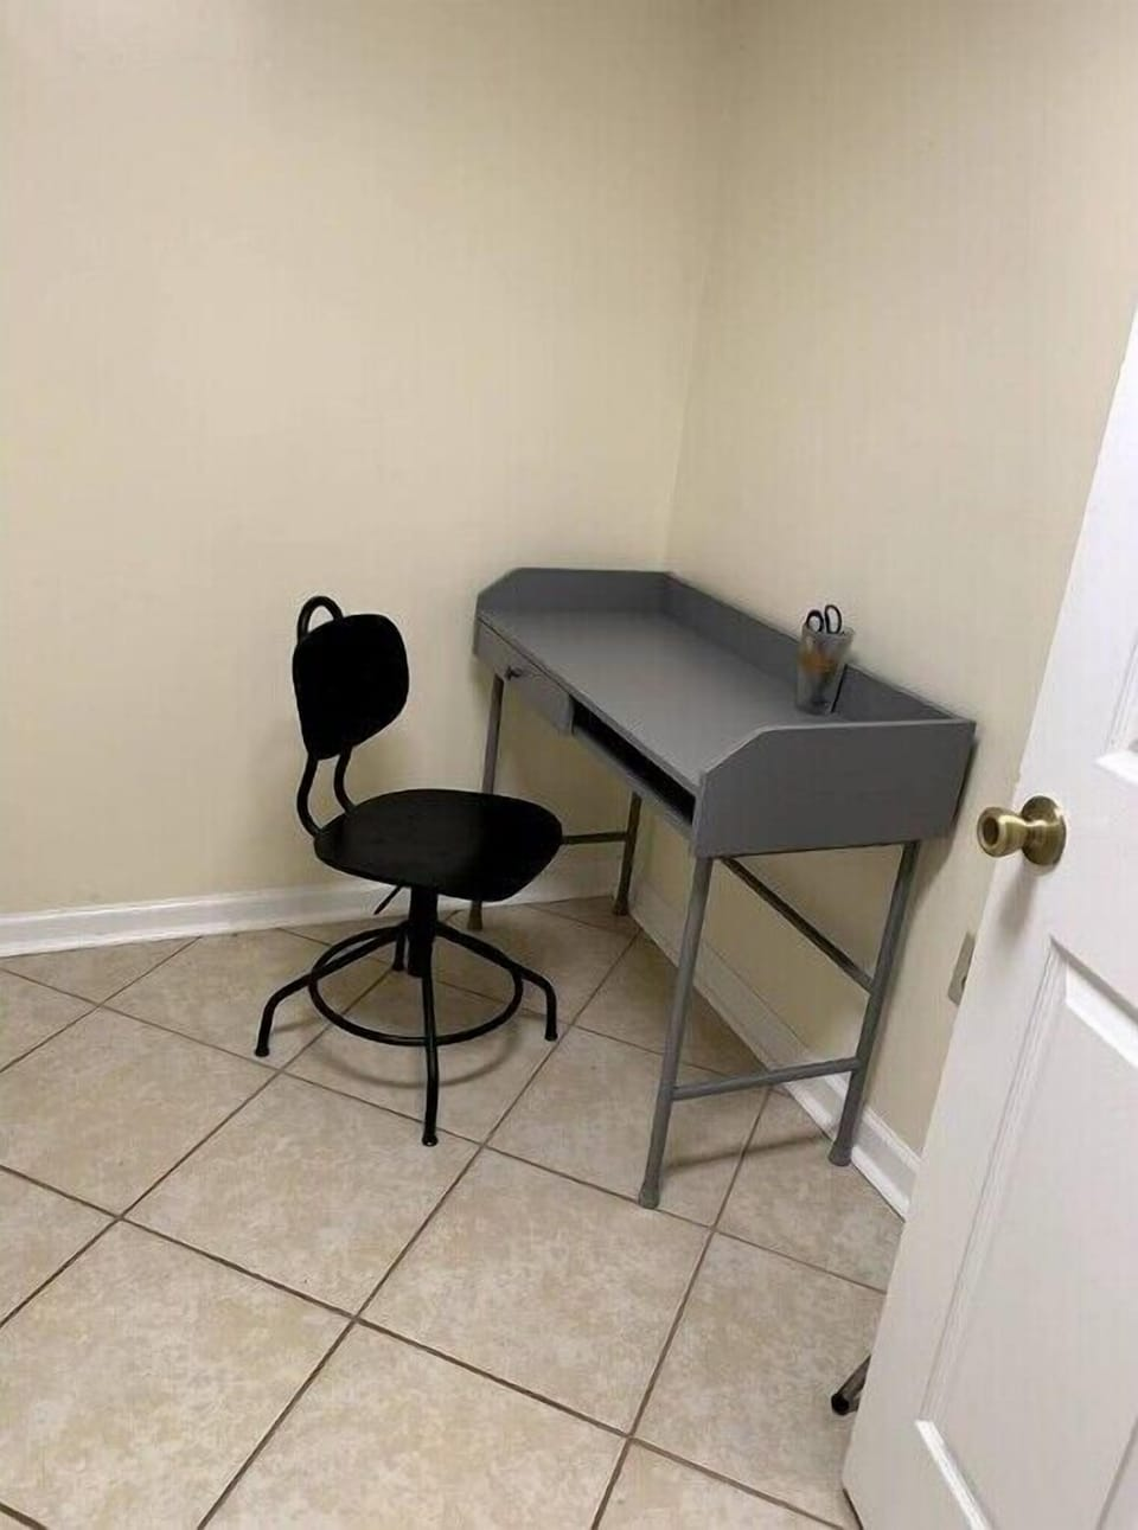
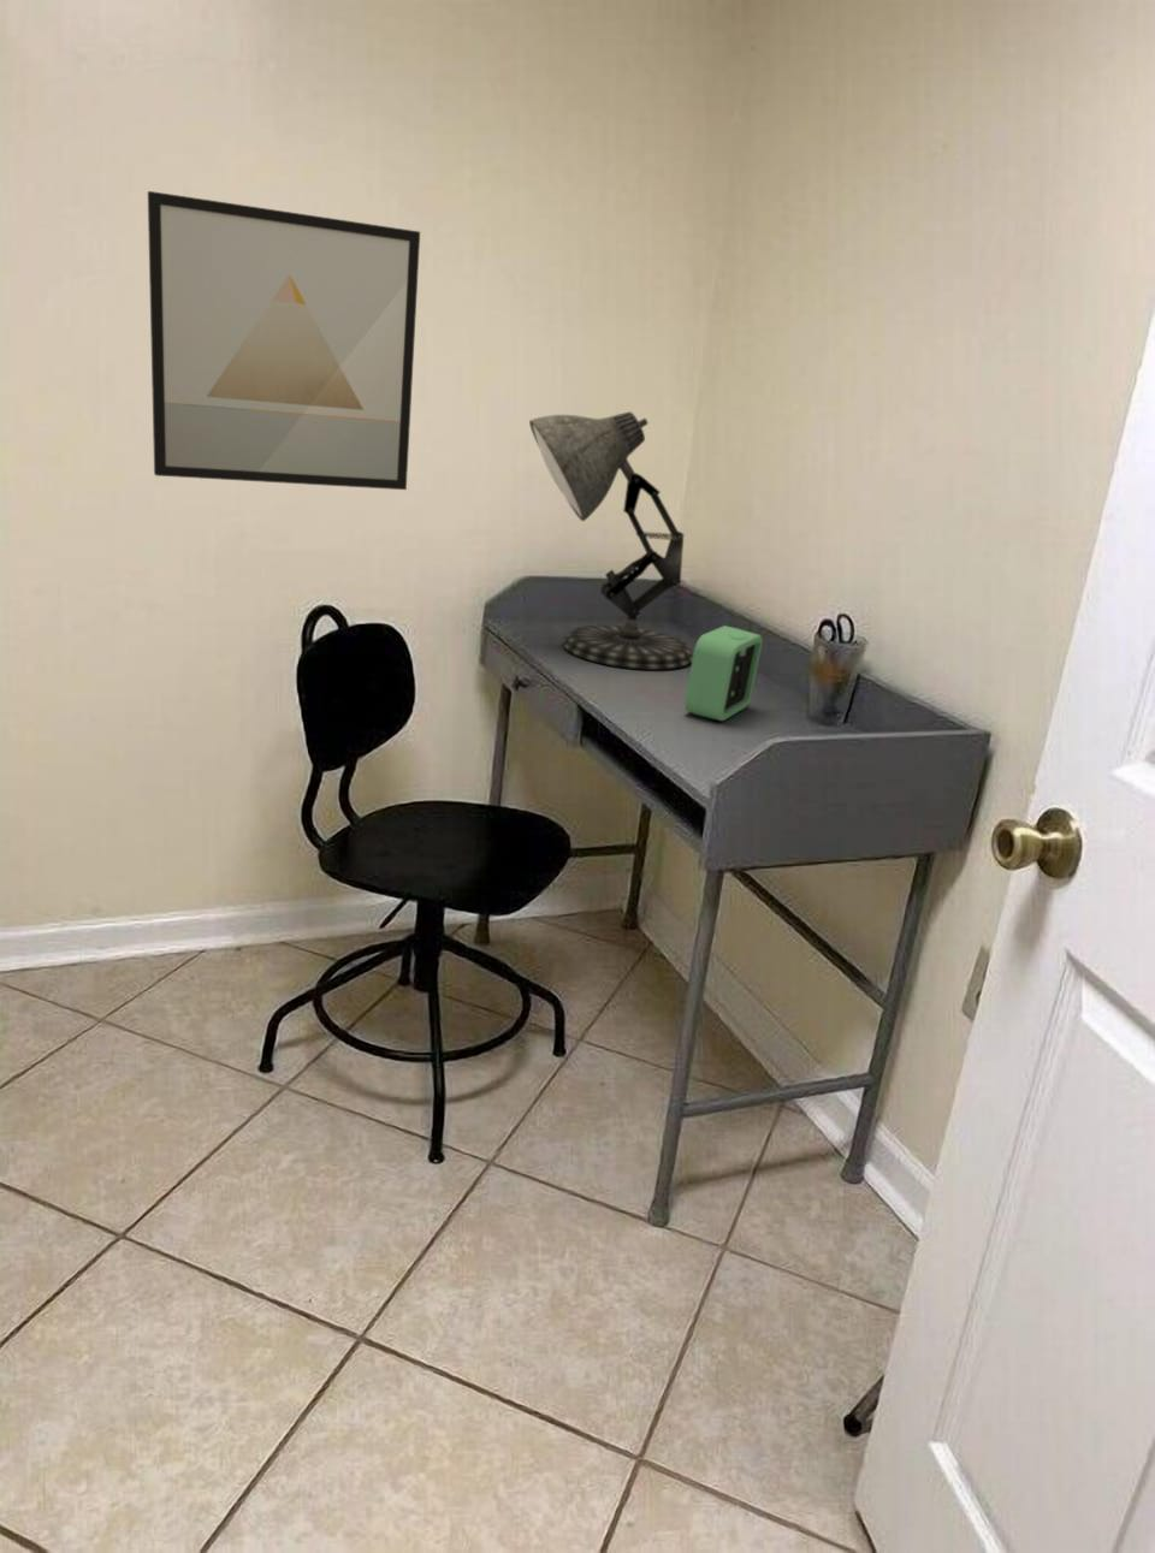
+ desk lamp (633, 525)
+ wall art (286, 353)
+ alarm clock (723, 672)
